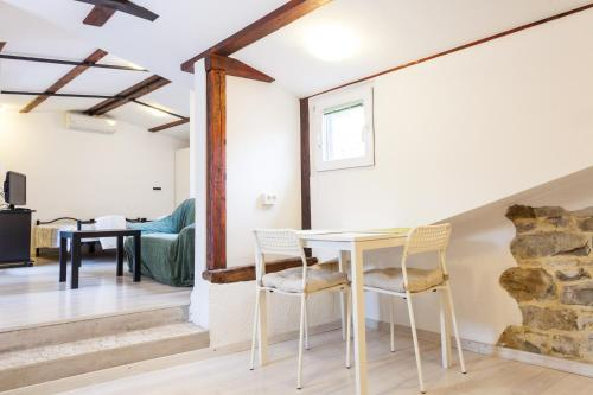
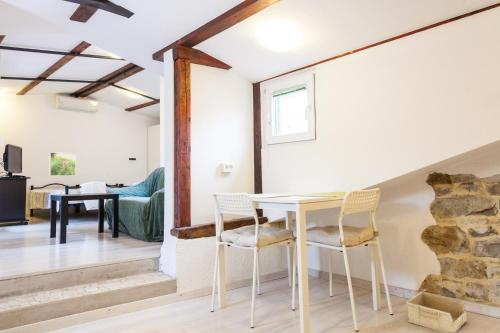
+ storage bin (436, 311)
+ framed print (63, 164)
